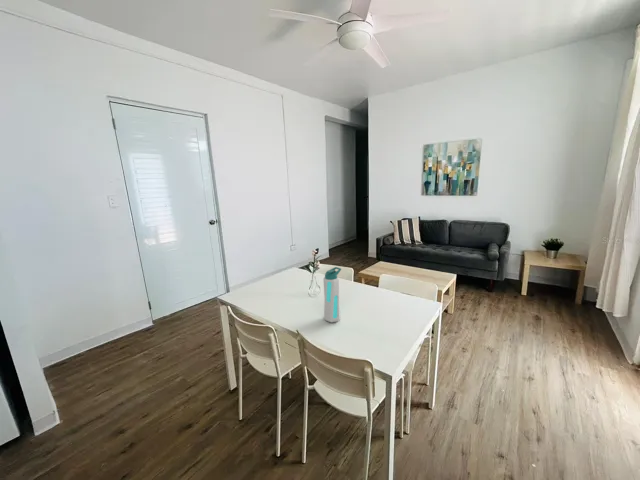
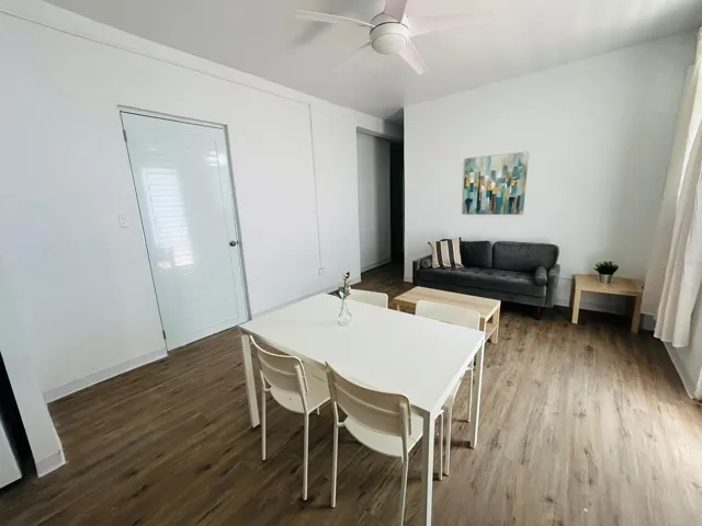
- water bottle (332, 294)
